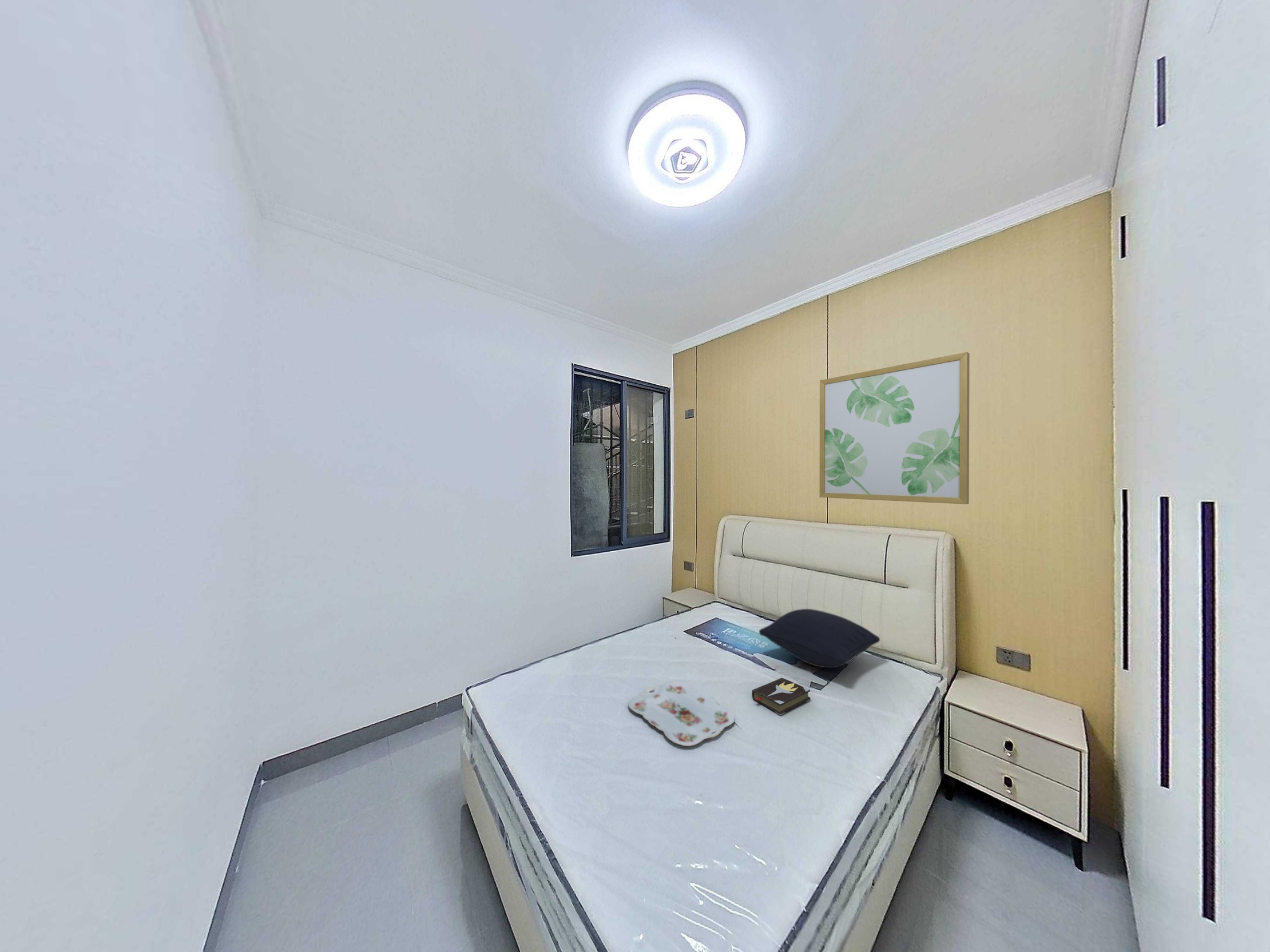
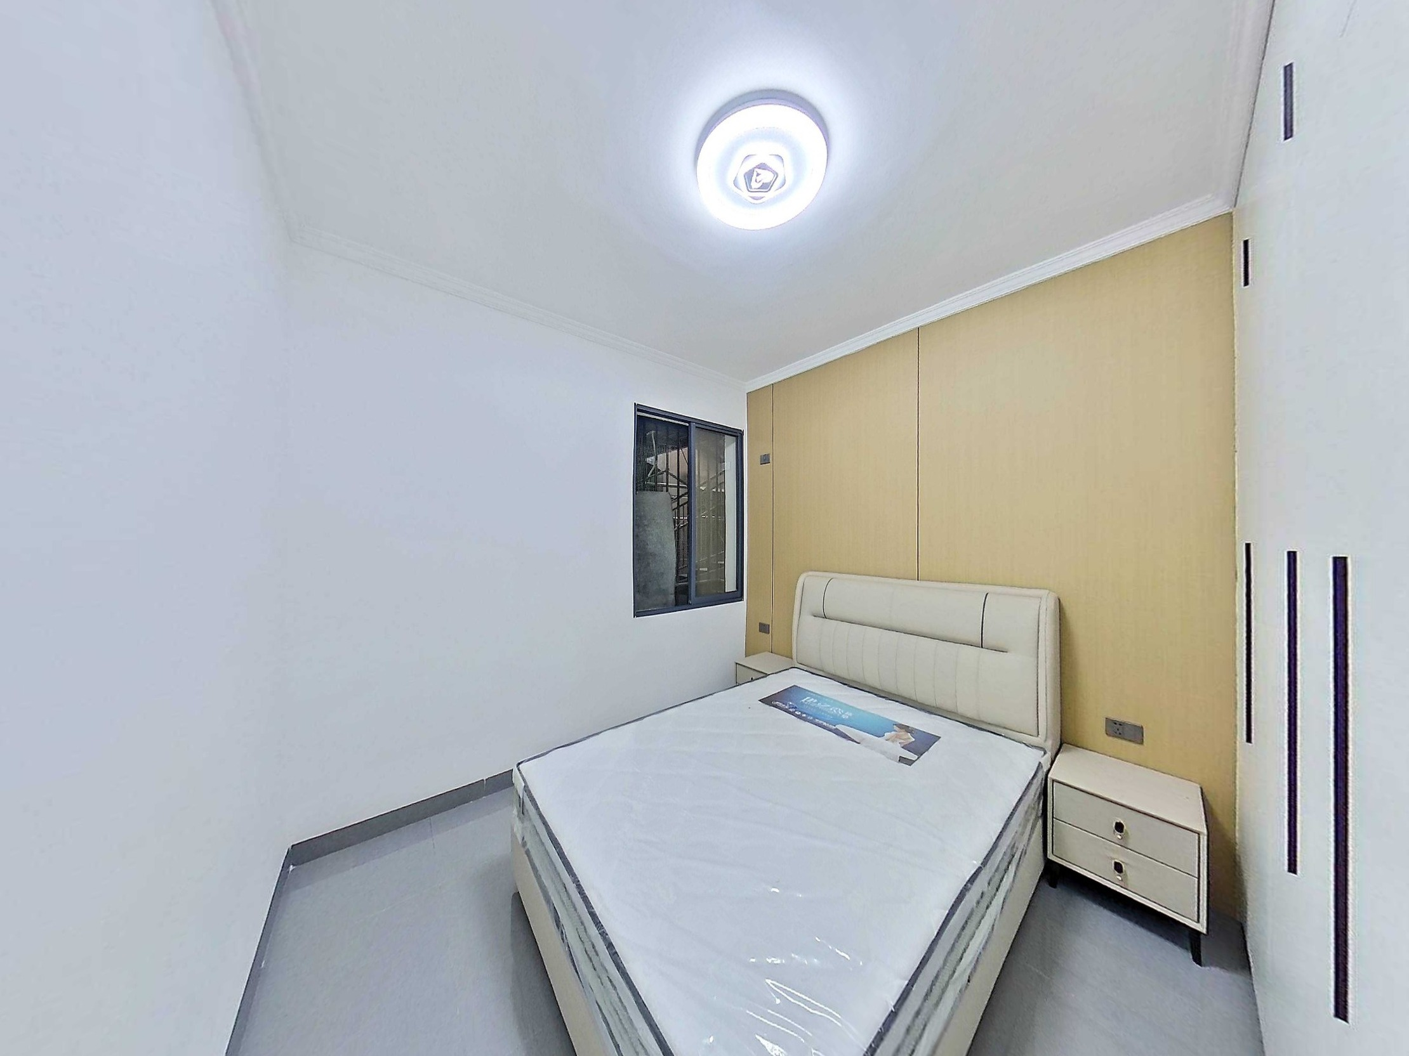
- hardback book (781, 694)
- serving tray (680, 711)
- pillow (818, 635)
- wall art (884, 434)
